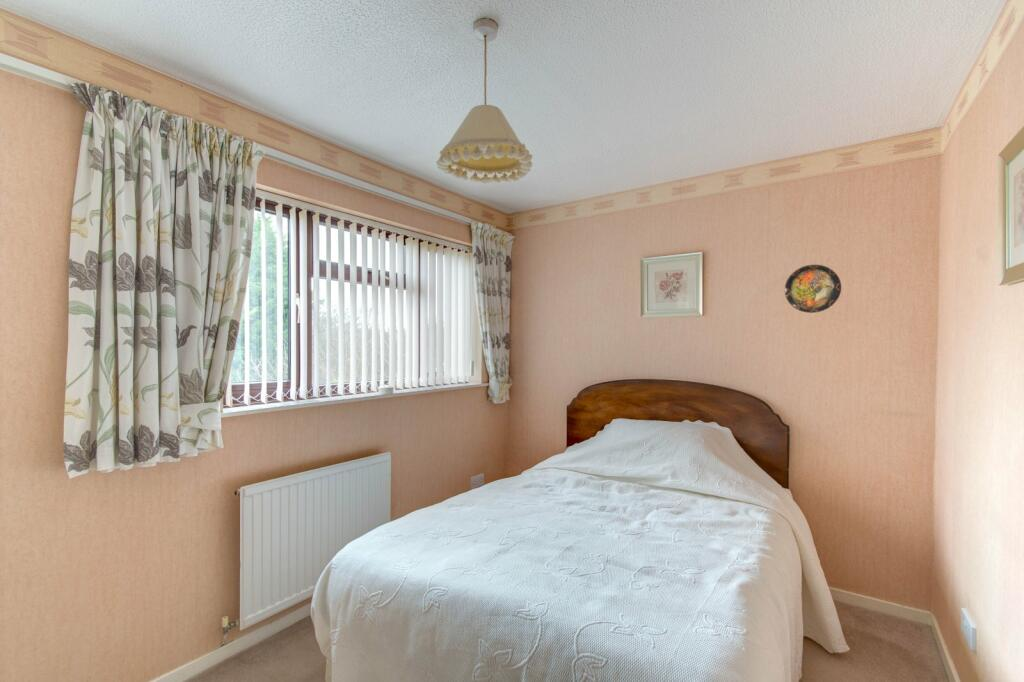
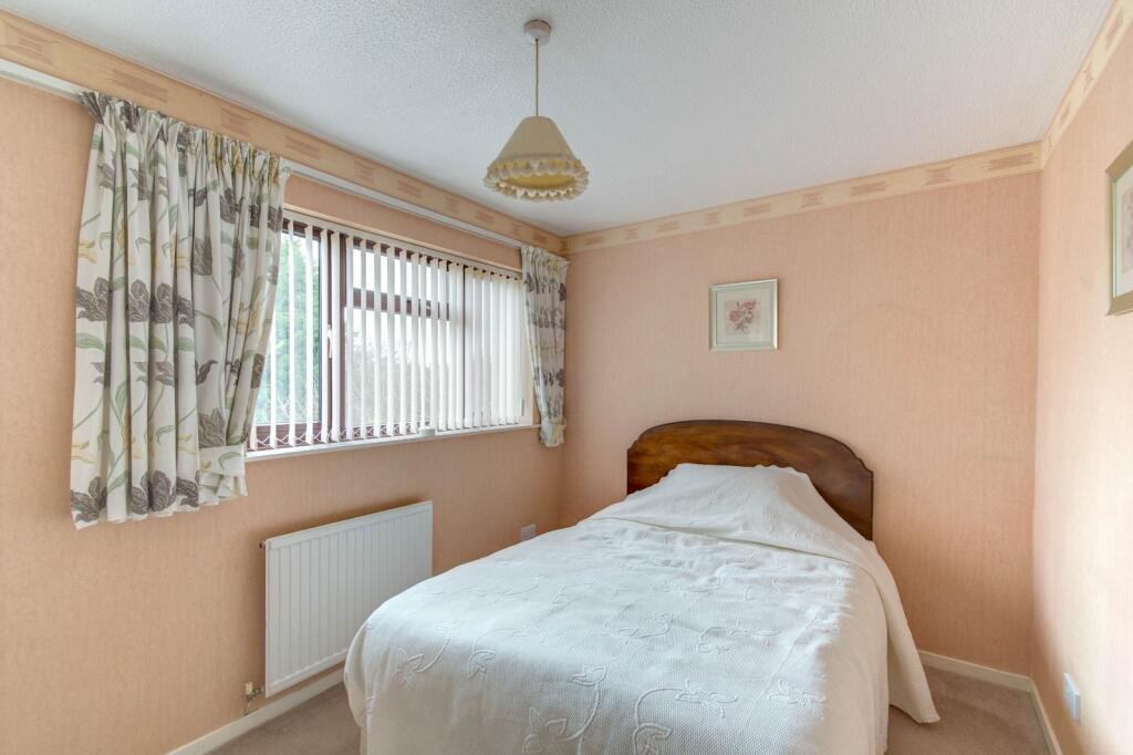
- decorative plate (812, 288)
